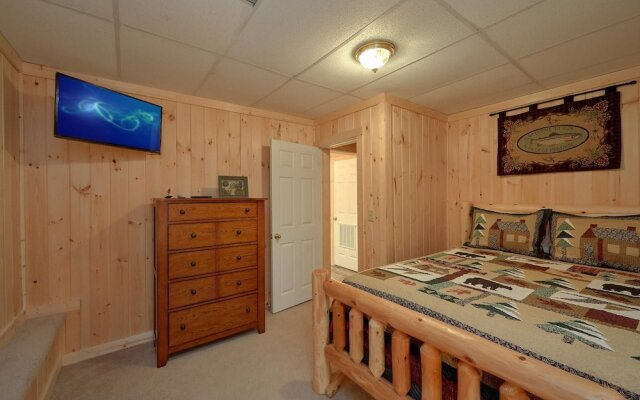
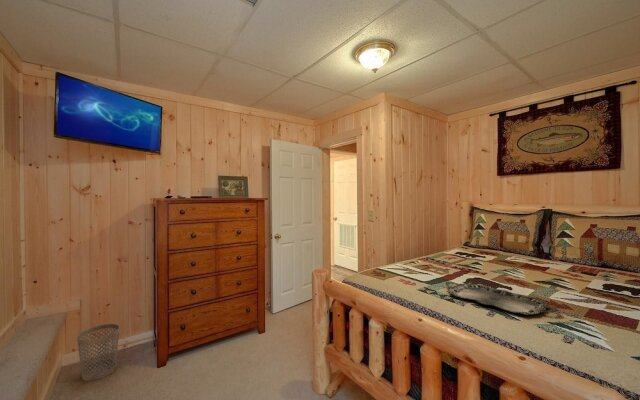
+ serving tray (494, 296)
+ wastebasket (99, 352)
